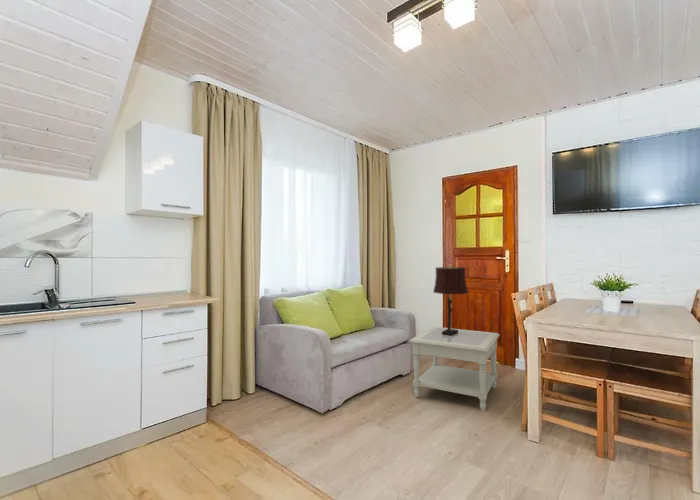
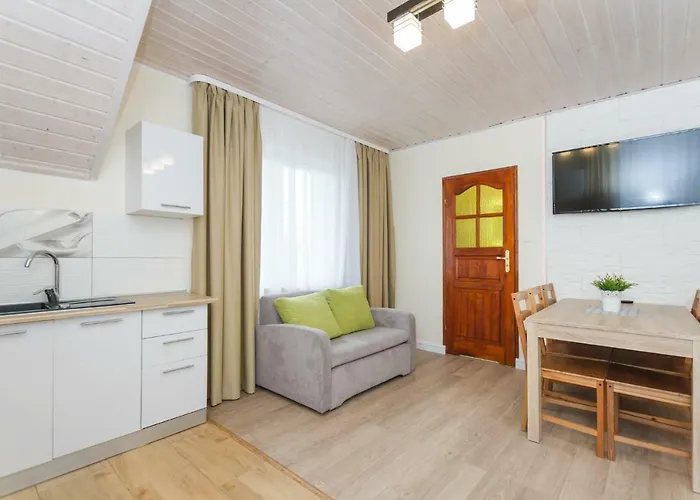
- side table (455, 367)
- table lamp (450, 298)
